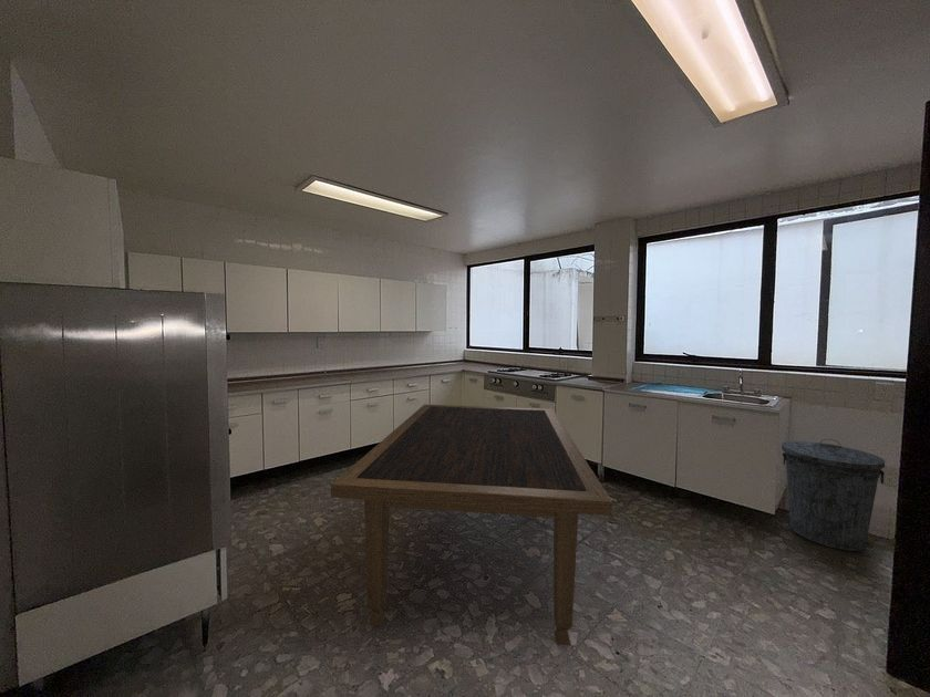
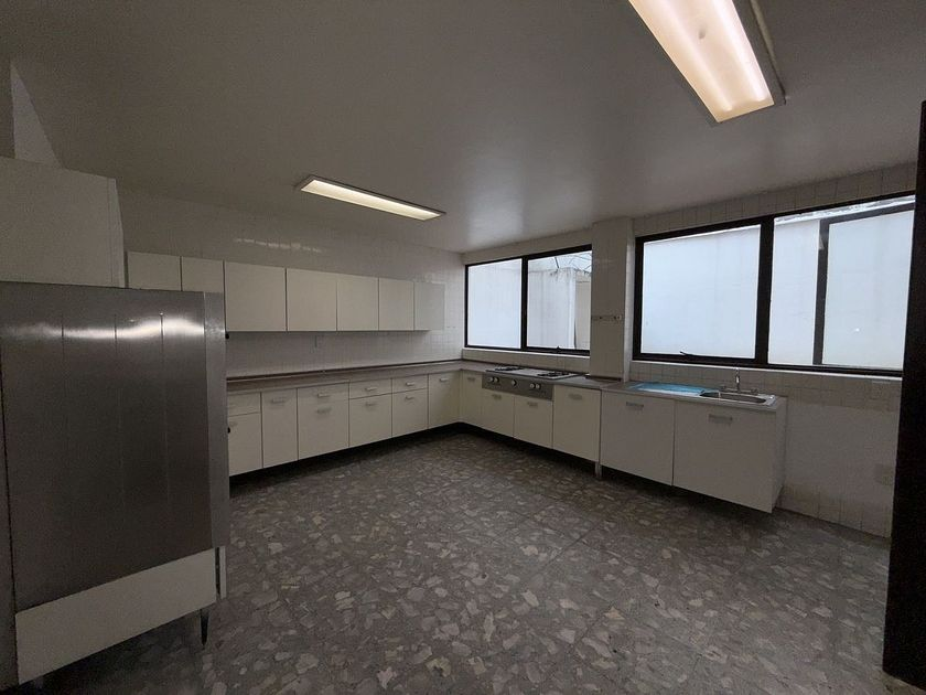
- dining table (479, 486)
- trash can (827, 487)
